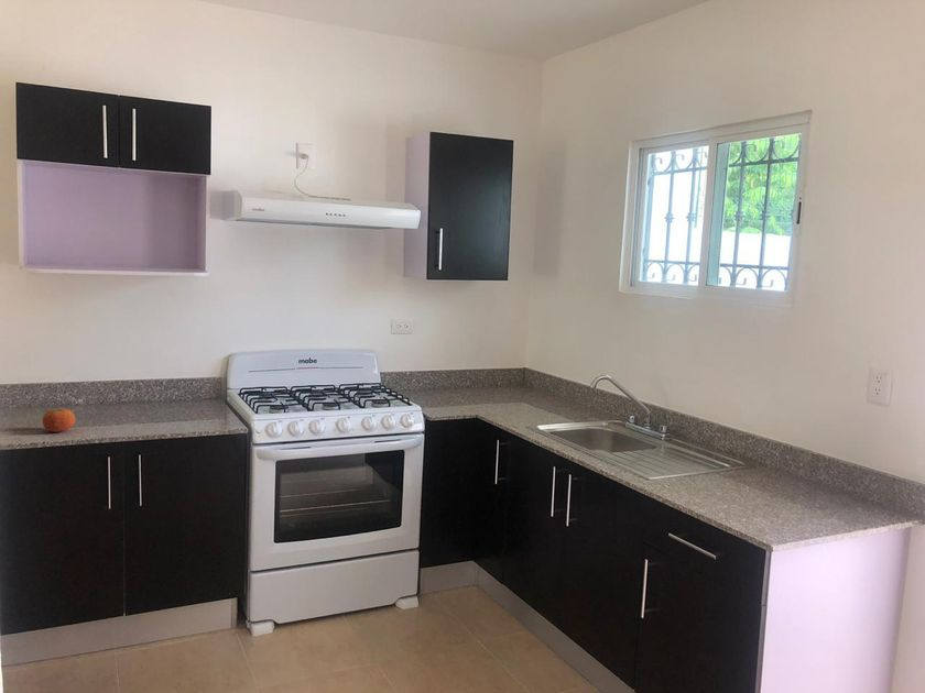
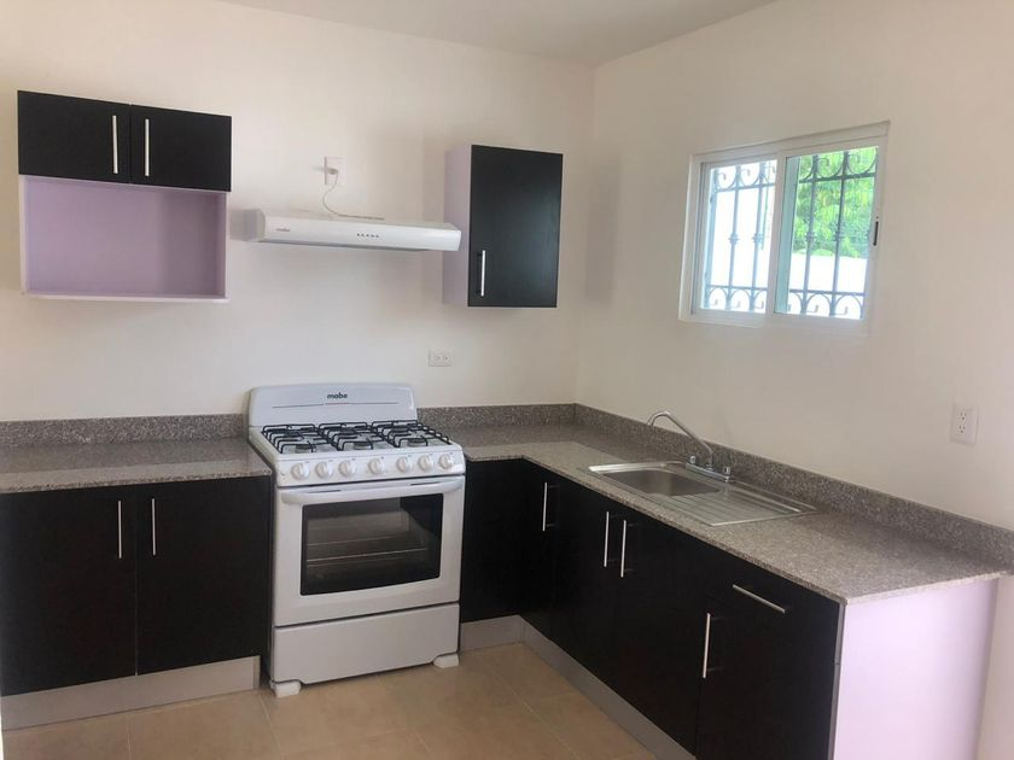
- fruit (58, 420)
